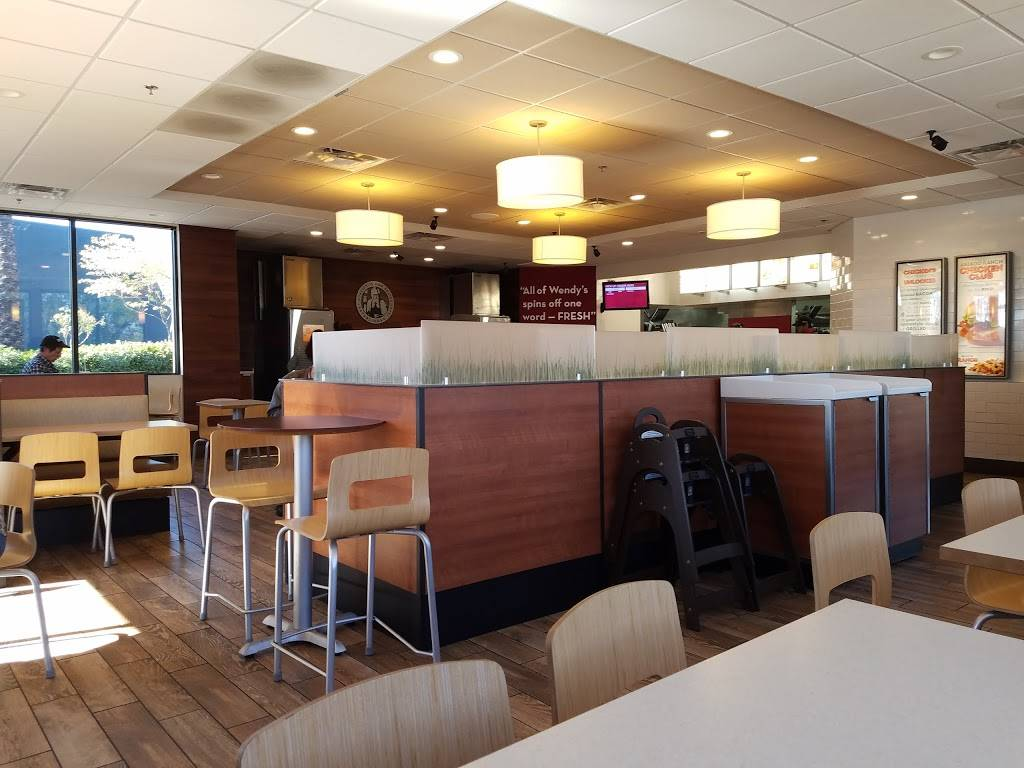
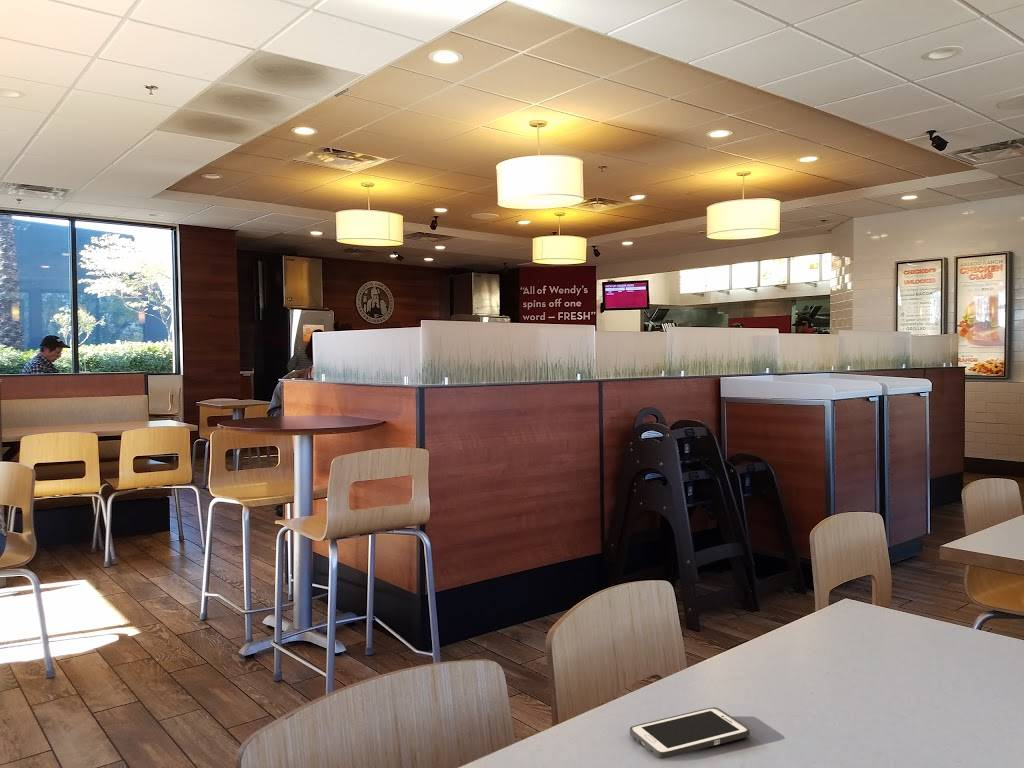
+ cell phone (689, 732)
